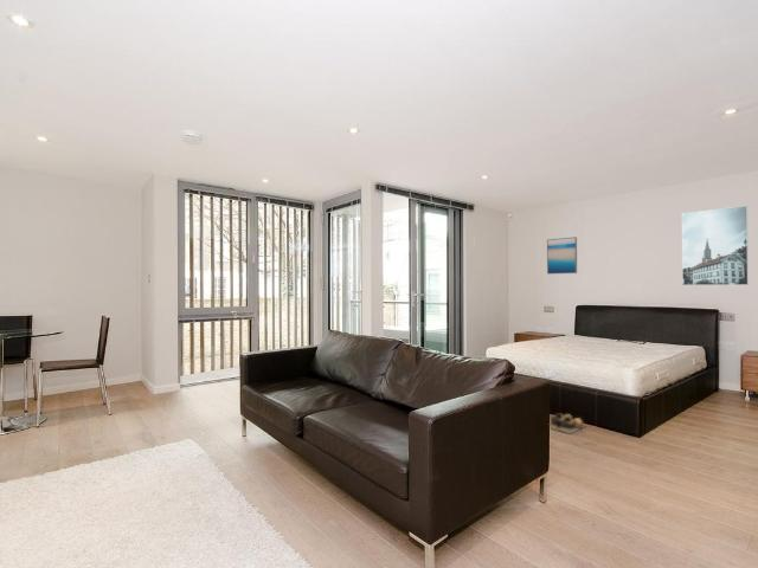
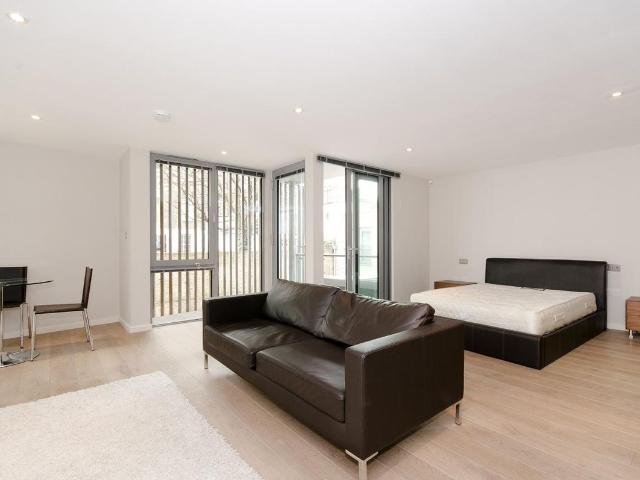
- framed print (713, 247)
- wall art (561, 256)
- shoes (565, 420)
